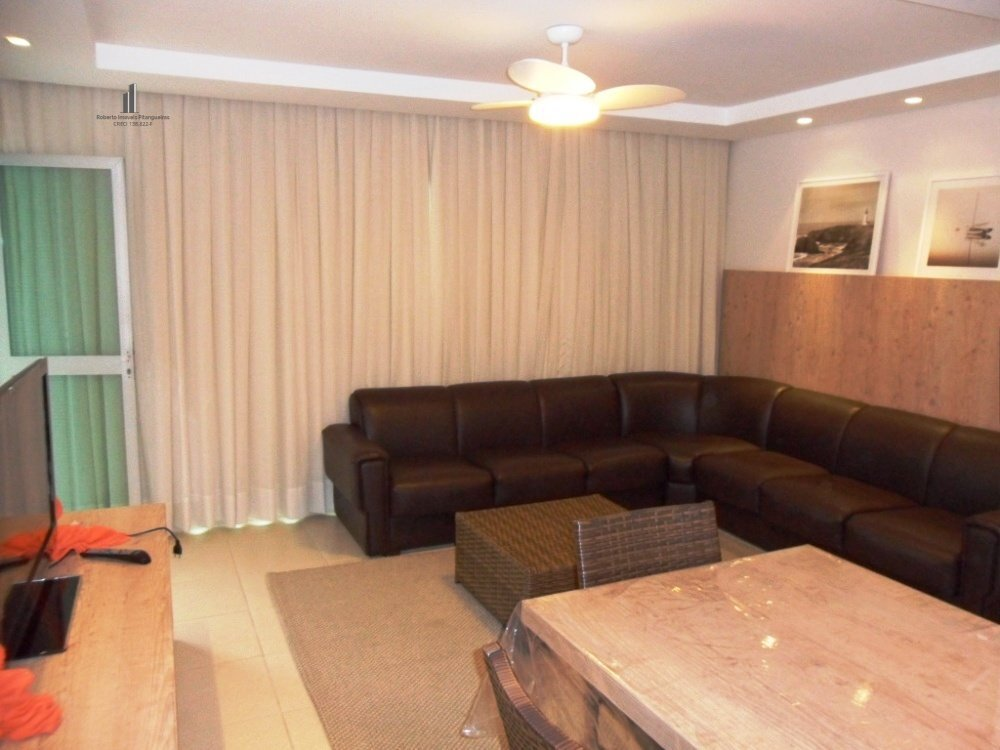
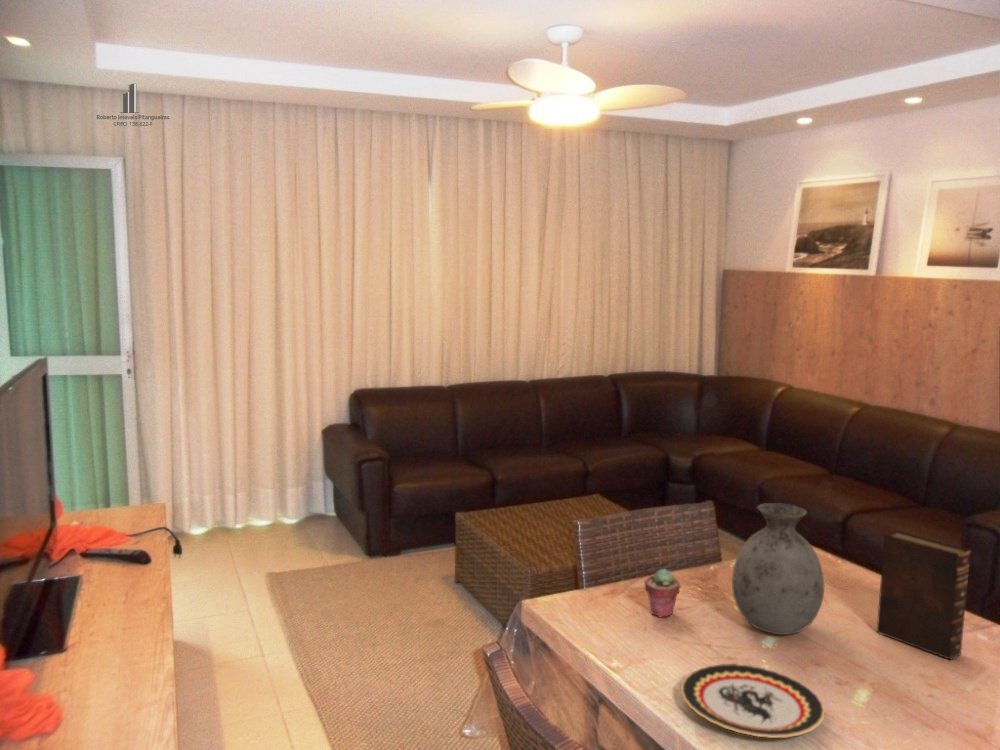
+ plate (750, 702)
+ potted succulent (662, 590)
+ vase (778, 568)
+ bible (921, 592)
